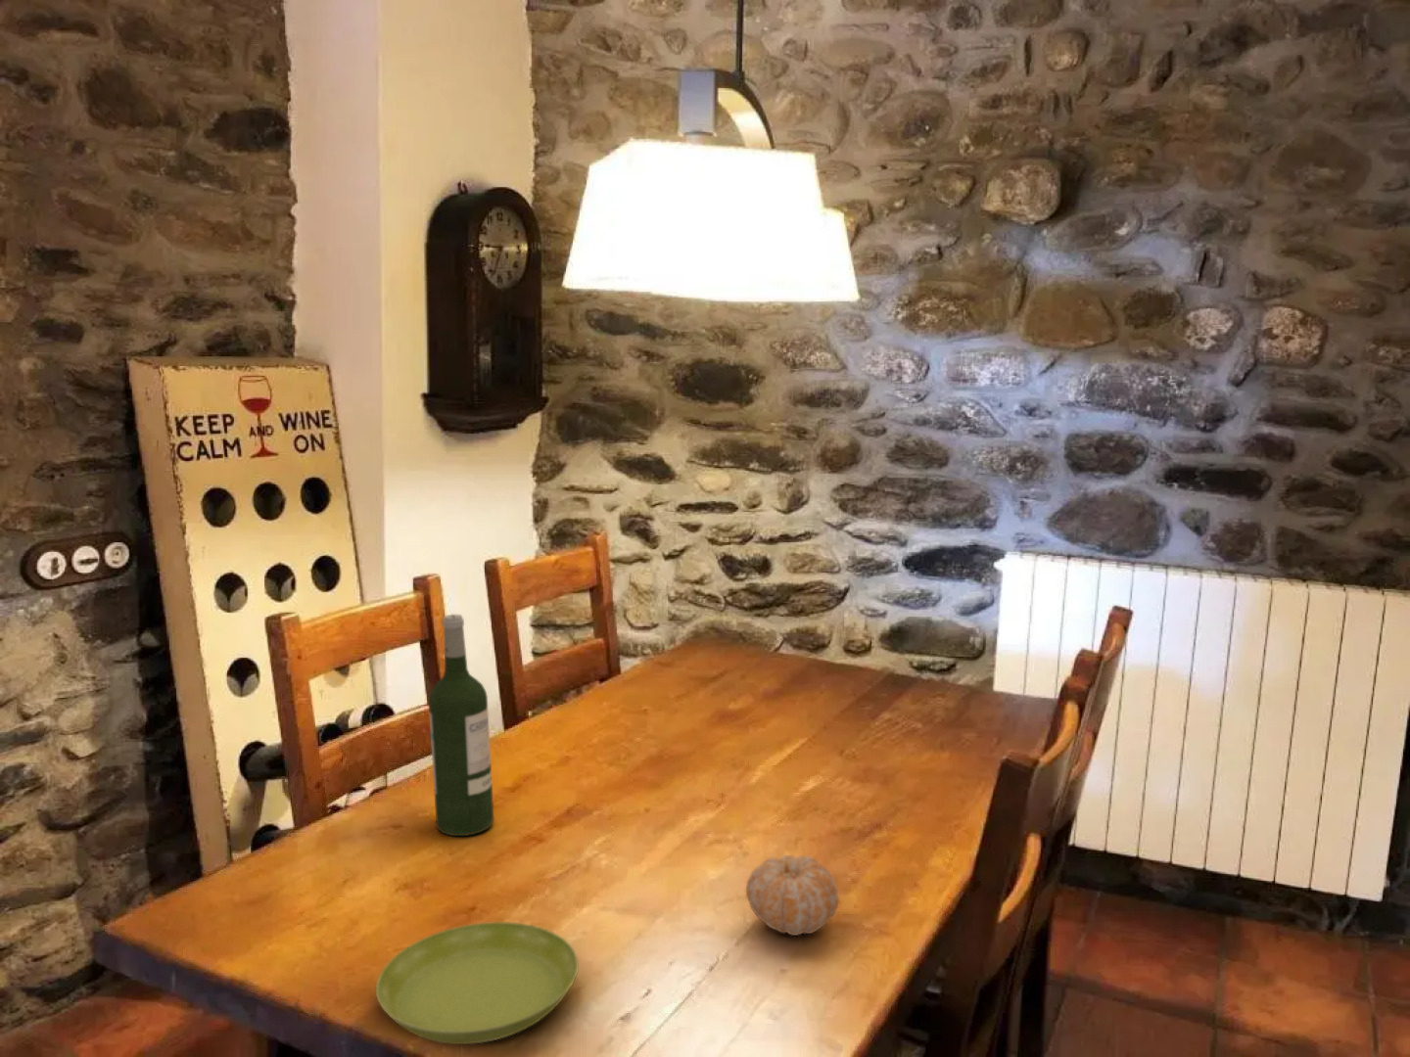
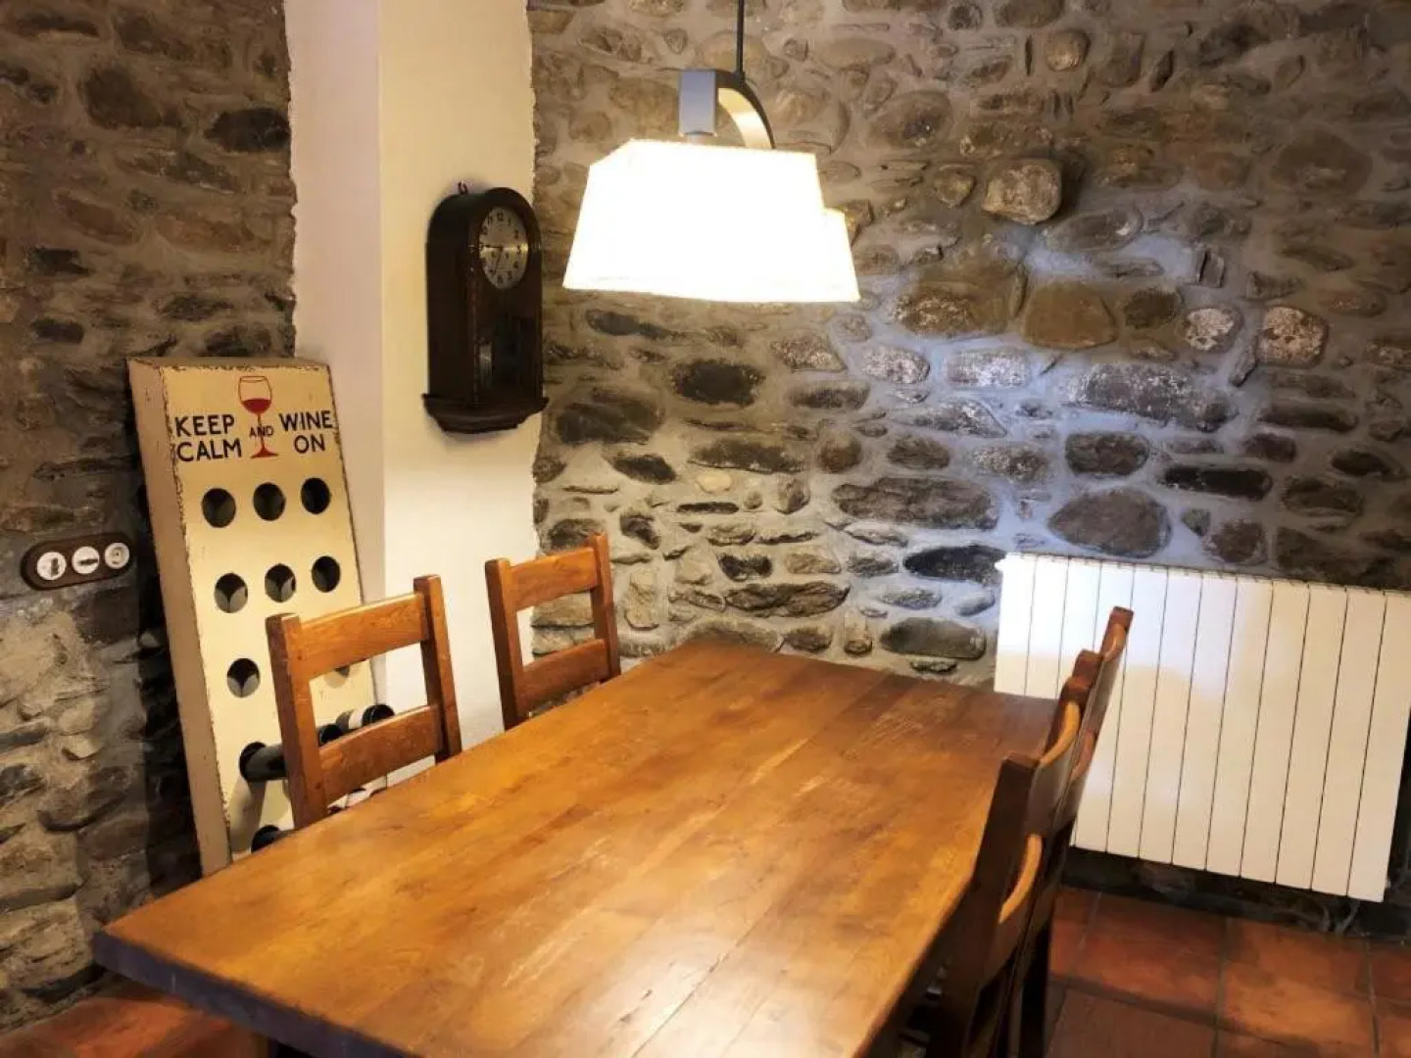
- saucer (479, 985)
- fruit (792, 896)
- wine bottle (460, 723)
